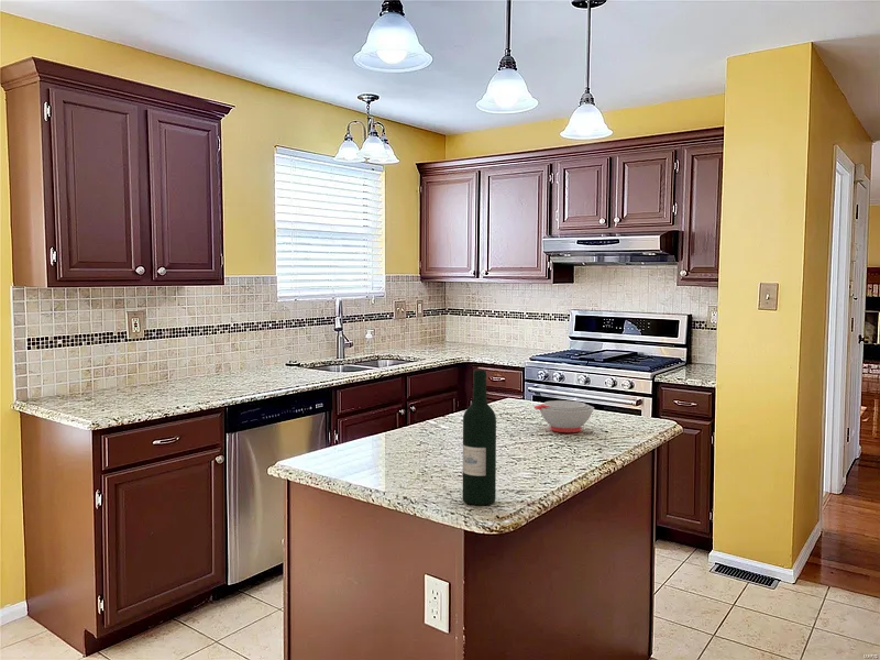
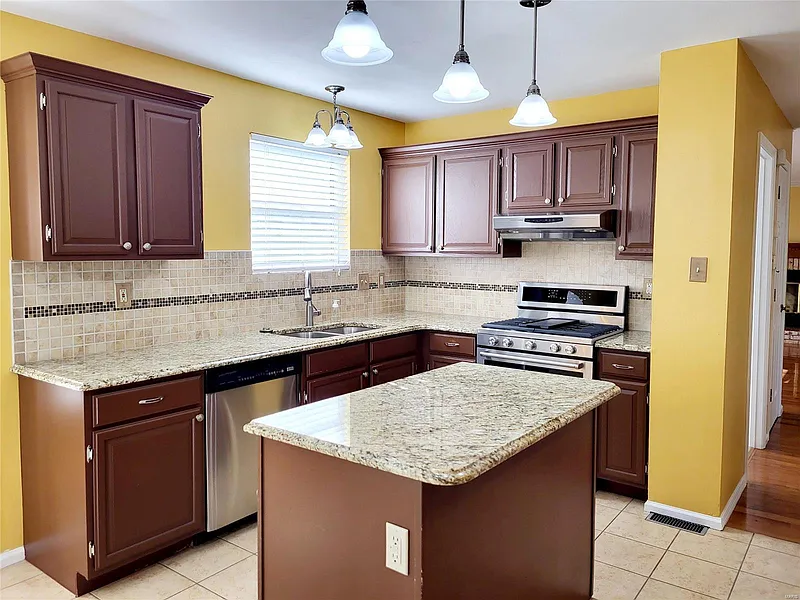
- soup bowl (563, 417)
- wine bottle (479, 436)
